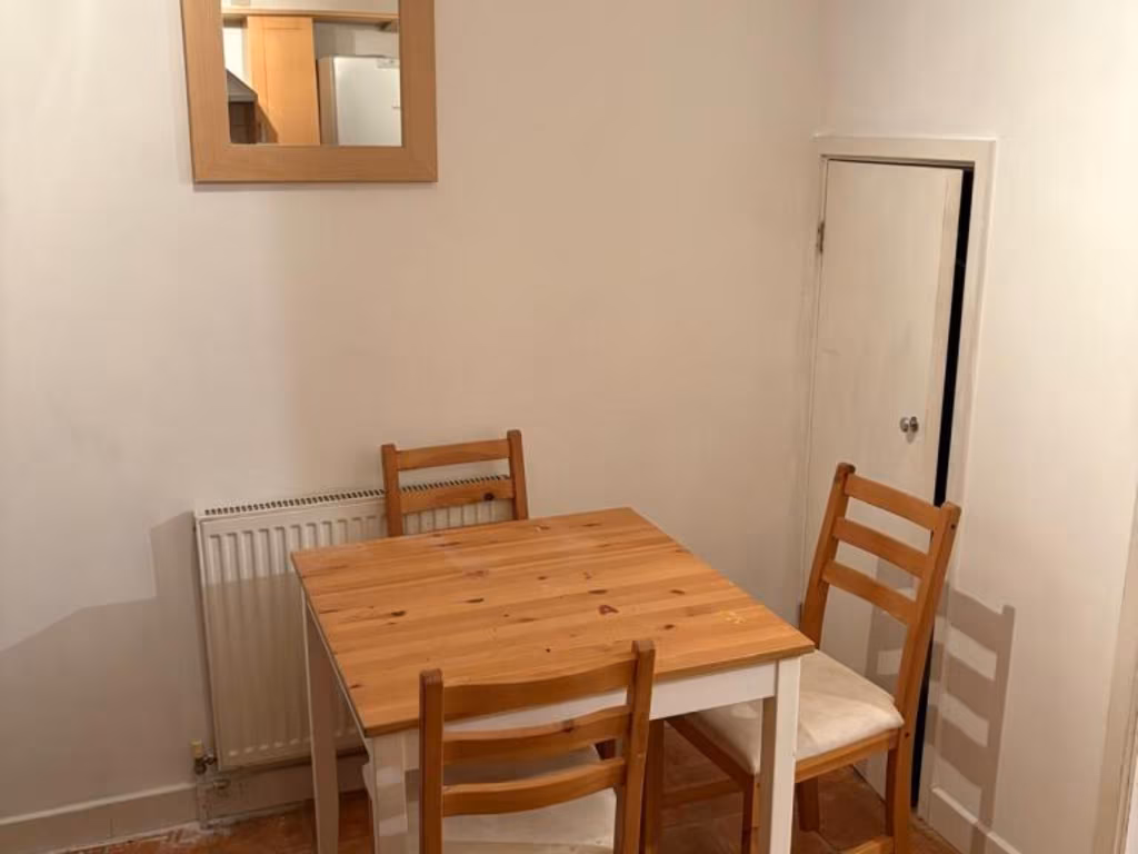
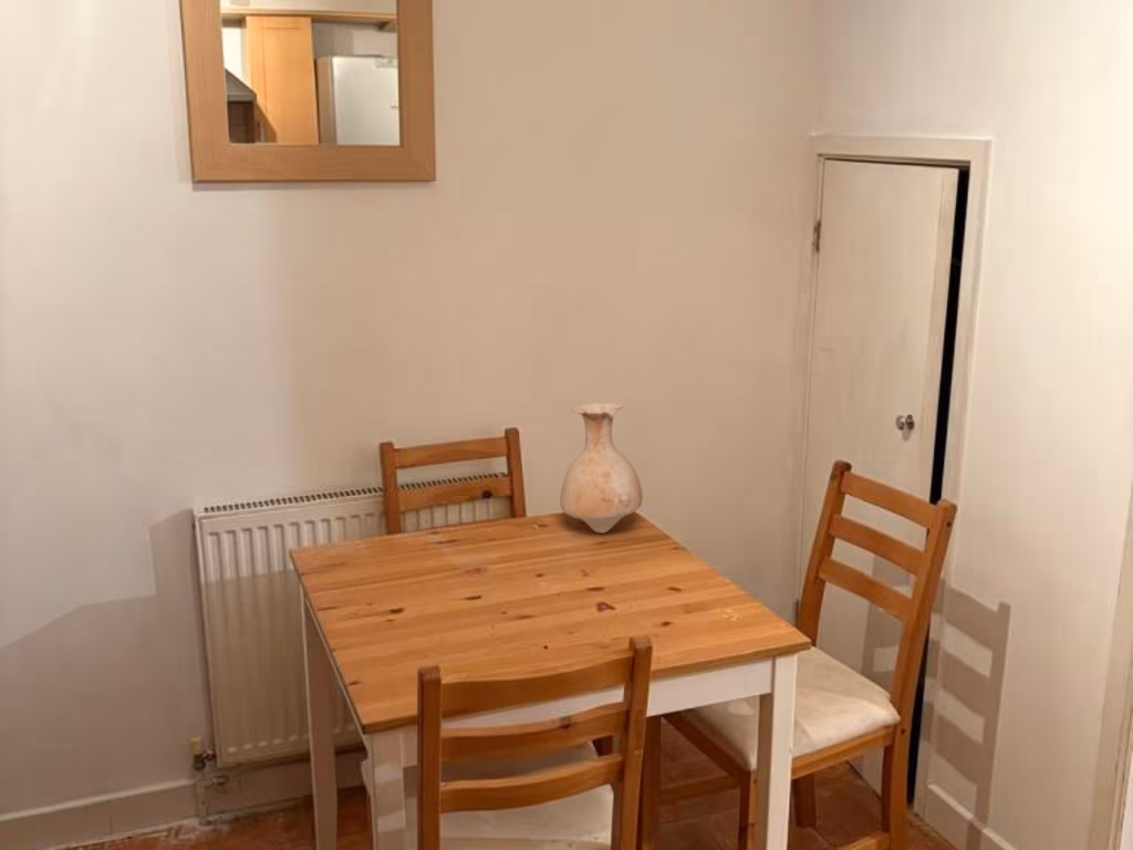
+ vase (601, 469)
